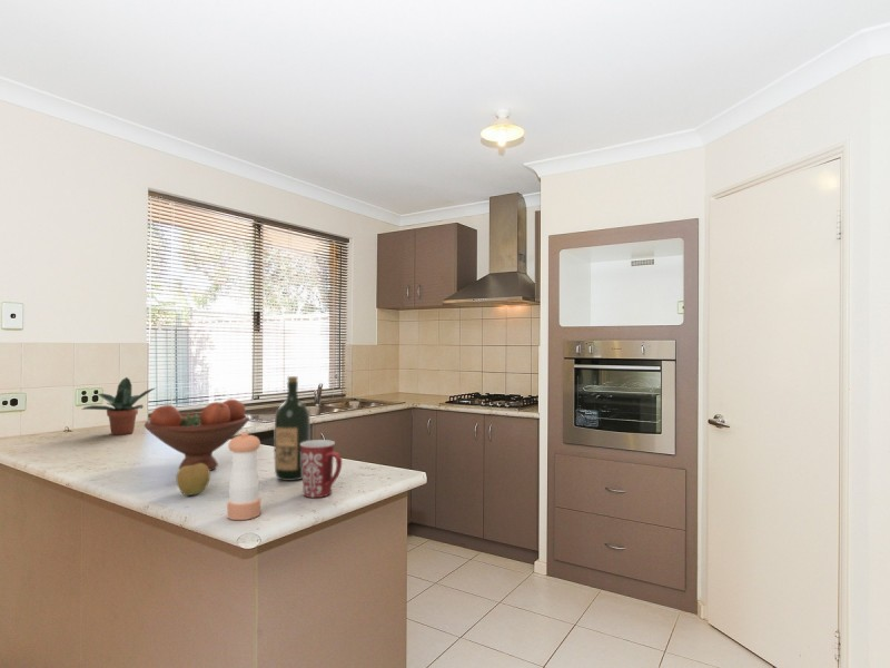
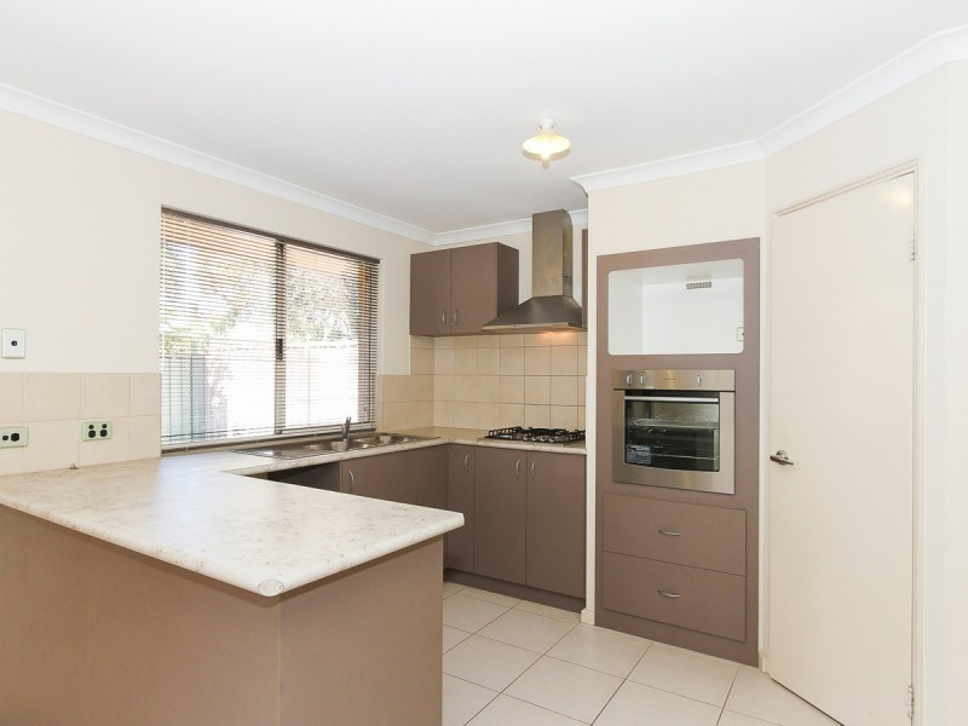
- mug (322, 469)
- fruit bowl (198, 434)
- wine bottle (291, 426)
- apple (192, 479)
- potted plant (121, 405)
- pepper shaker (244, 473)
